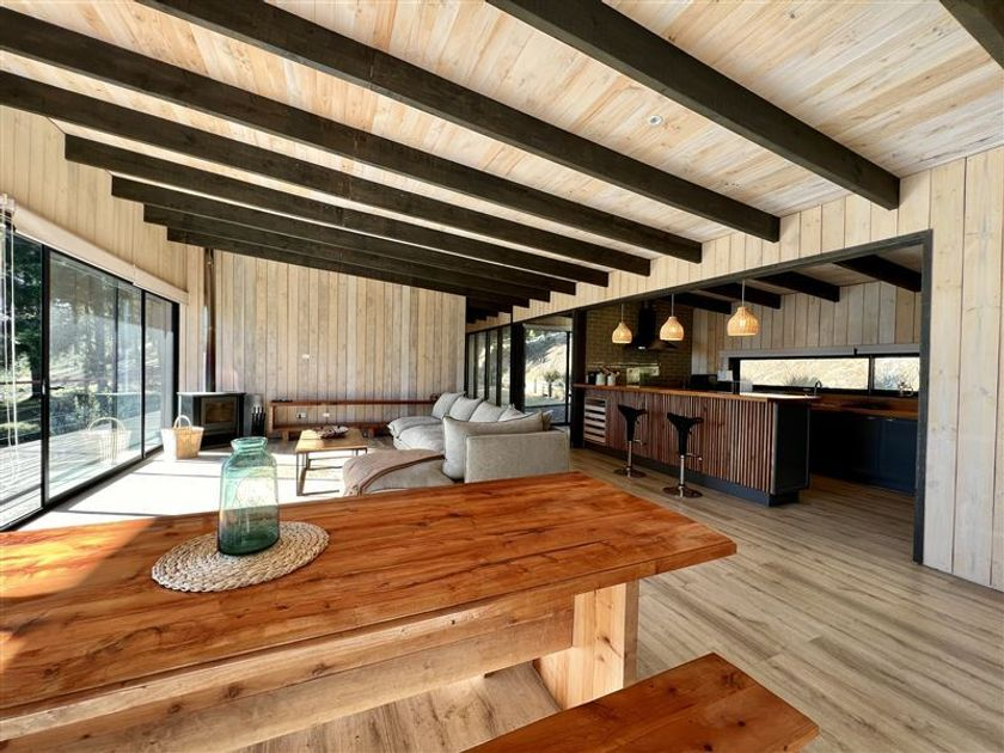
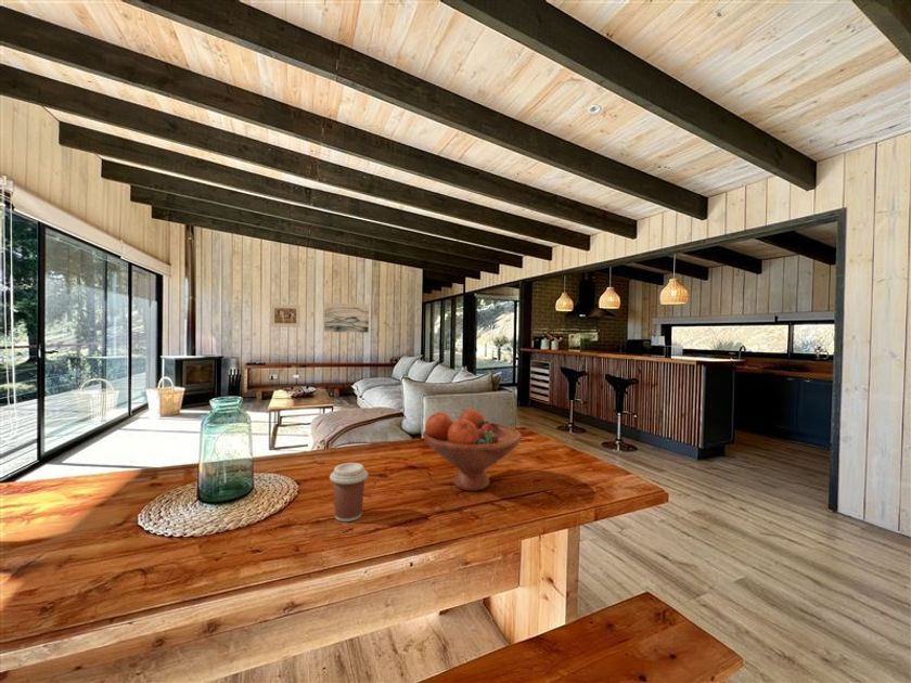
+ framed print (285, 315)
+ fruit bowl (471, 448)
+ wall art (346, 318)
+ coffee cup (348, 491)
